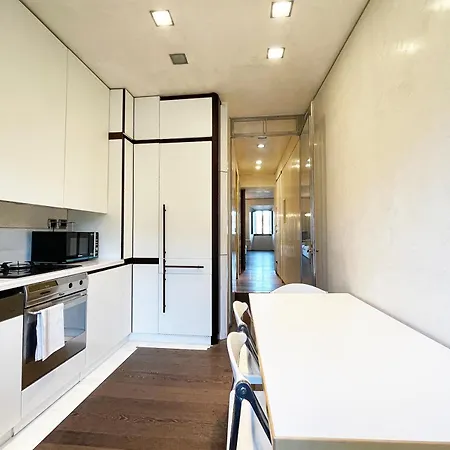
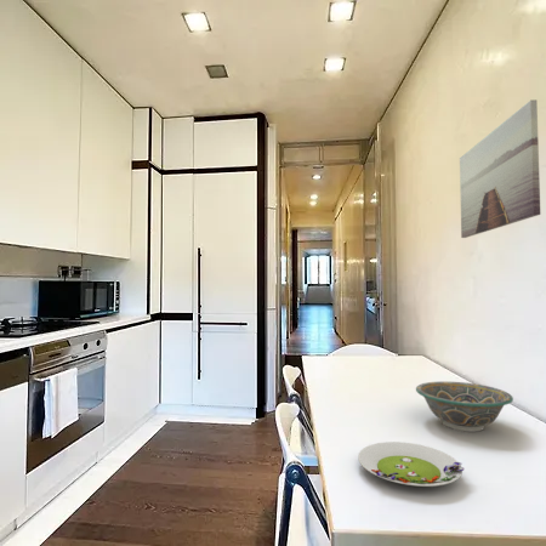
+ wall art (491, 181)
+ salad plate (408, 463)
+ bowl (462, 408)
